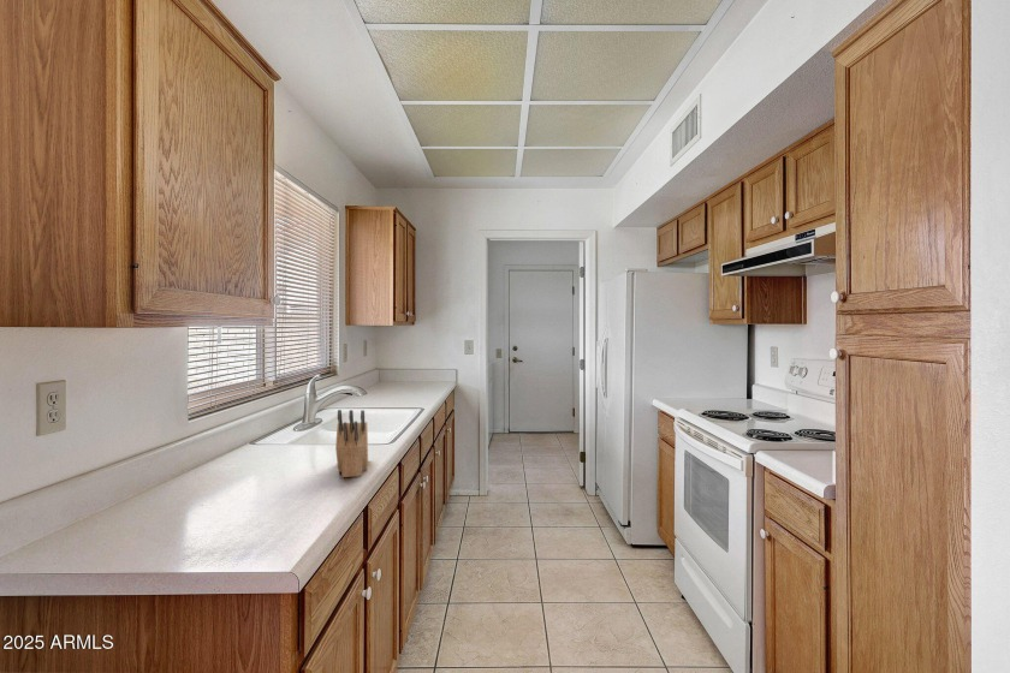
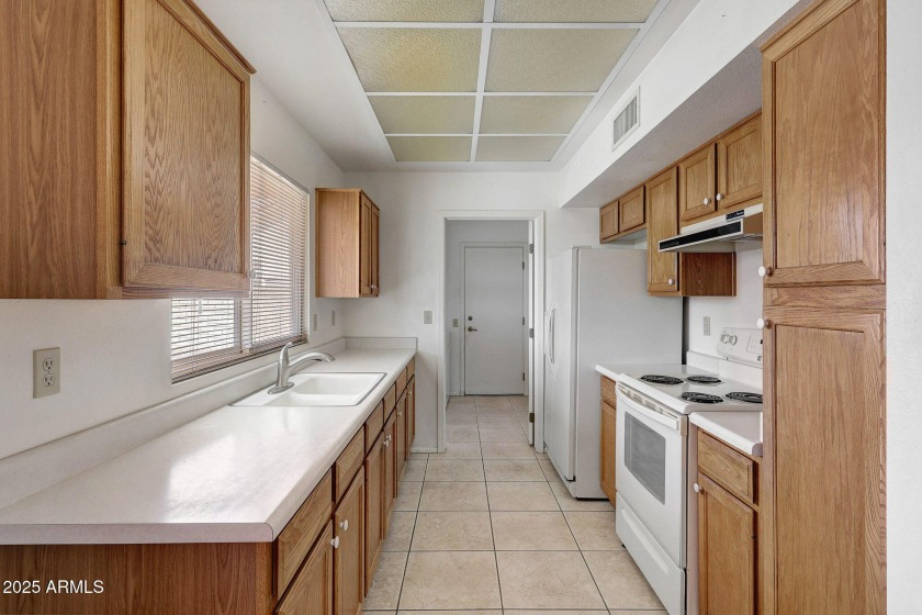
- knife block (352, 437)
